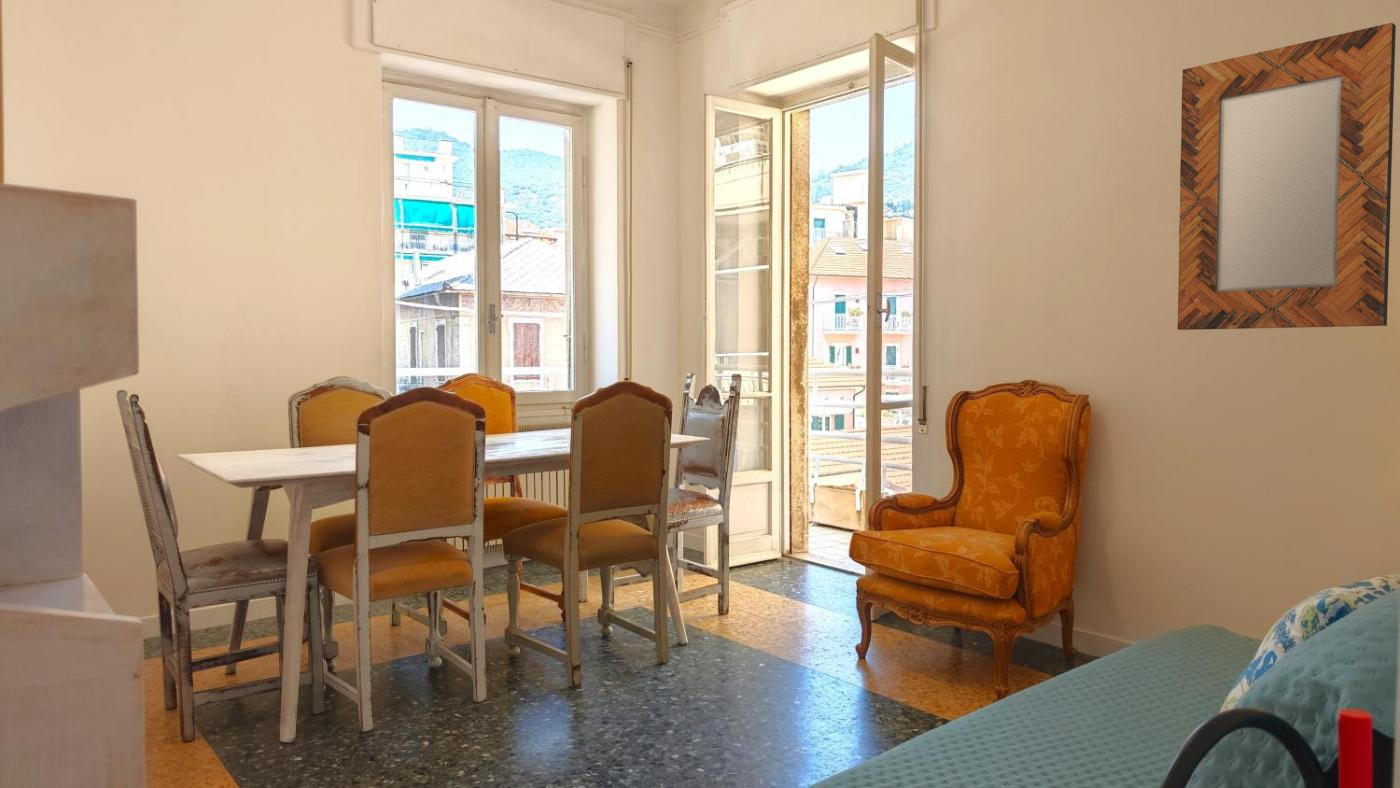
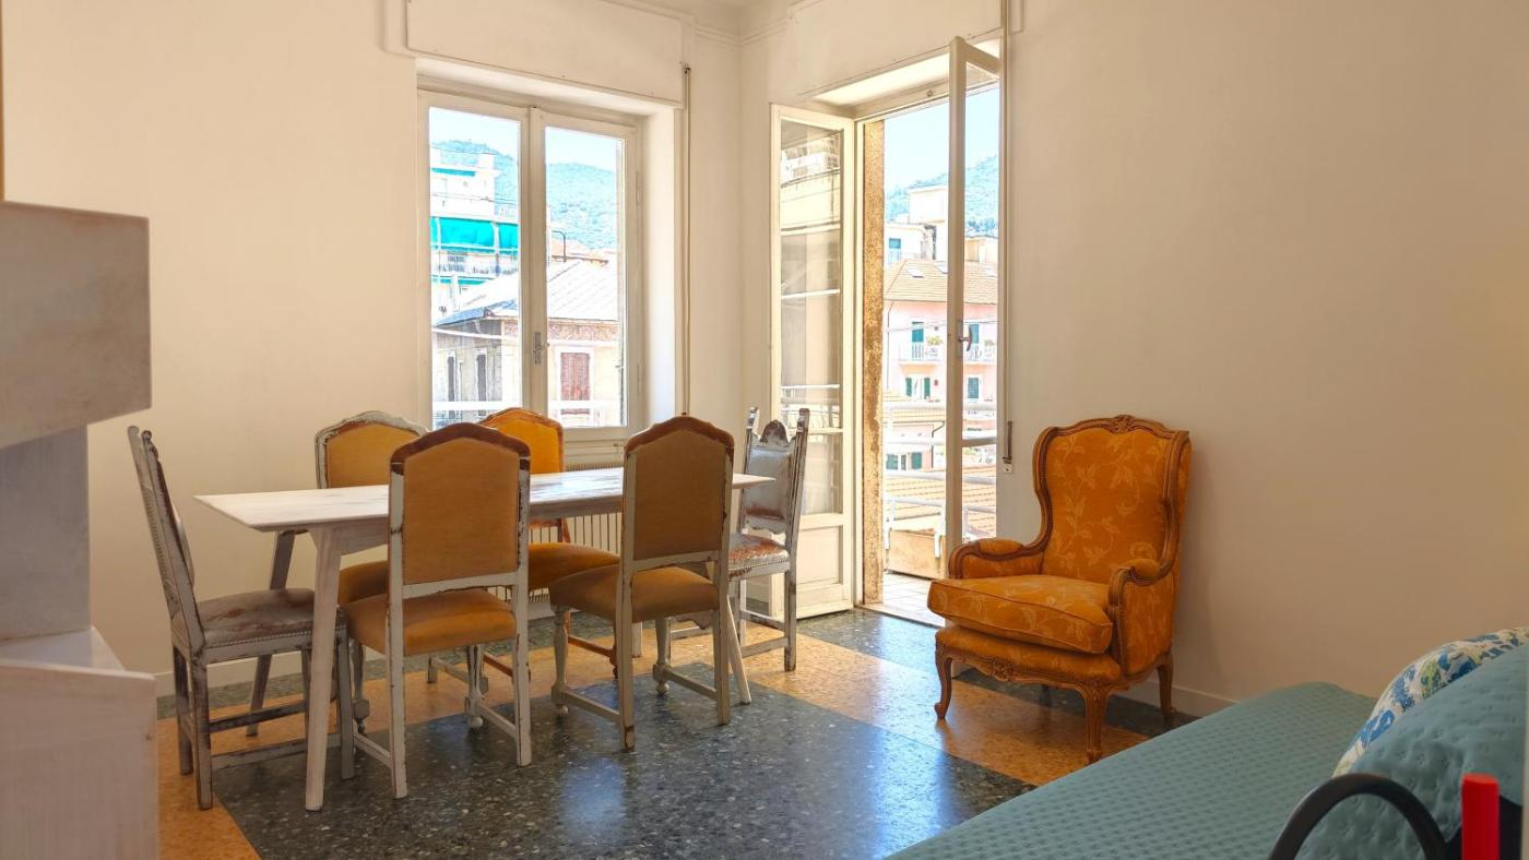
- home mirror (1277, 189)
